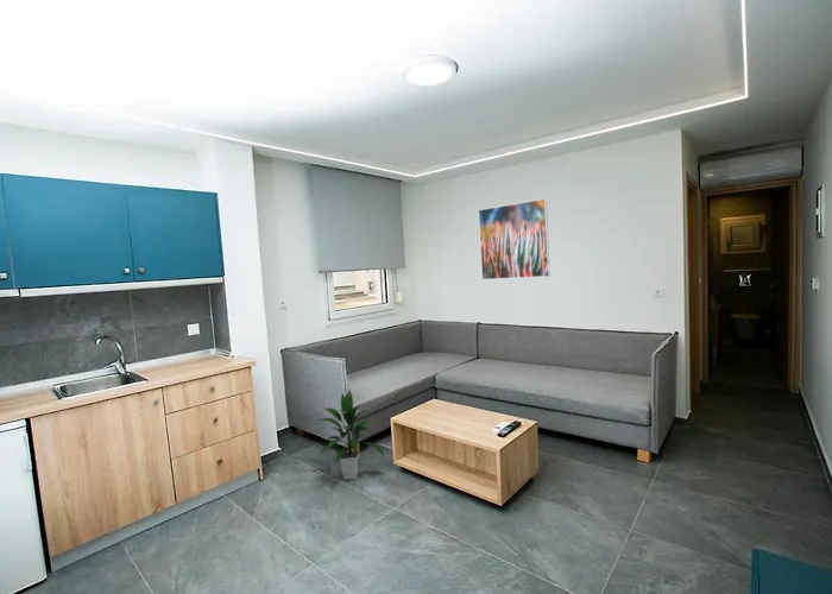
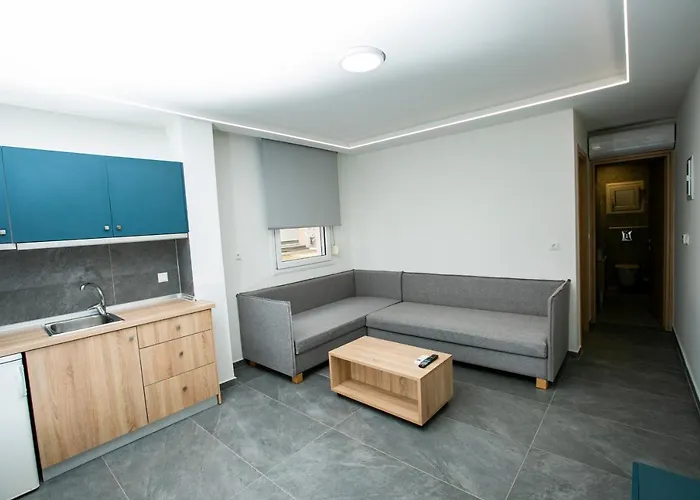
- indoor plant (349, 435)
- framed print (512, 241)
